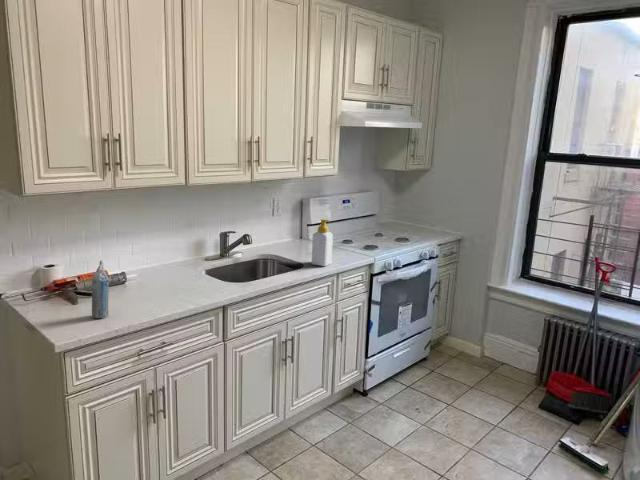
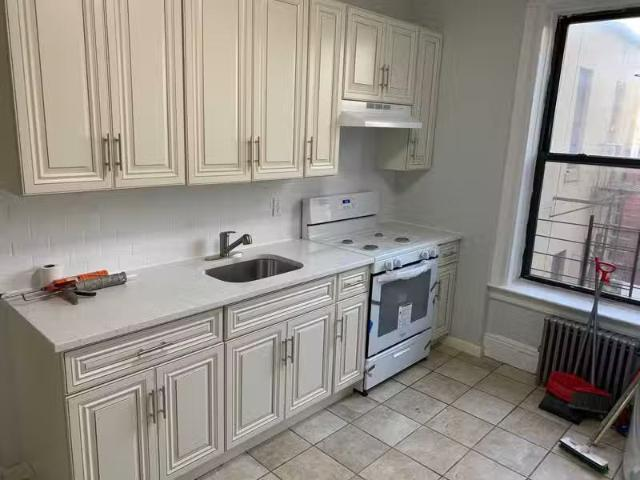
- soap bottle (322, 241)
- aerosol can (99, 288)
